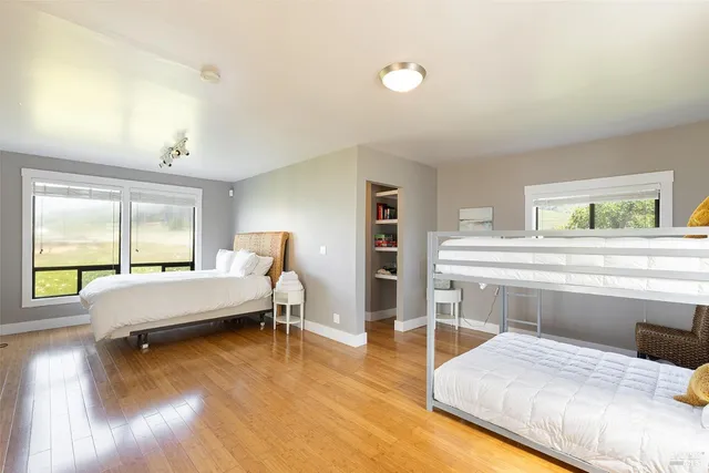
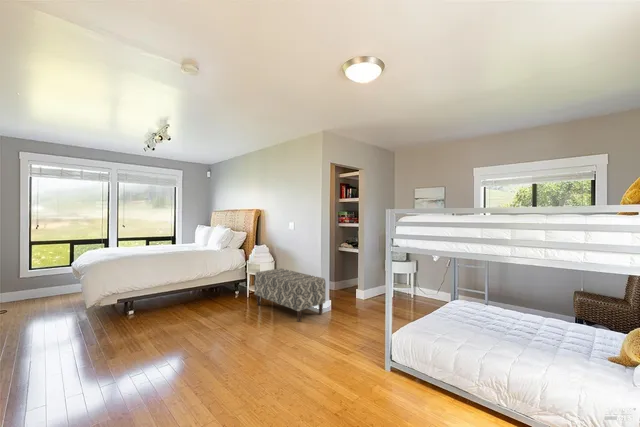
+ bench (288, 292)
